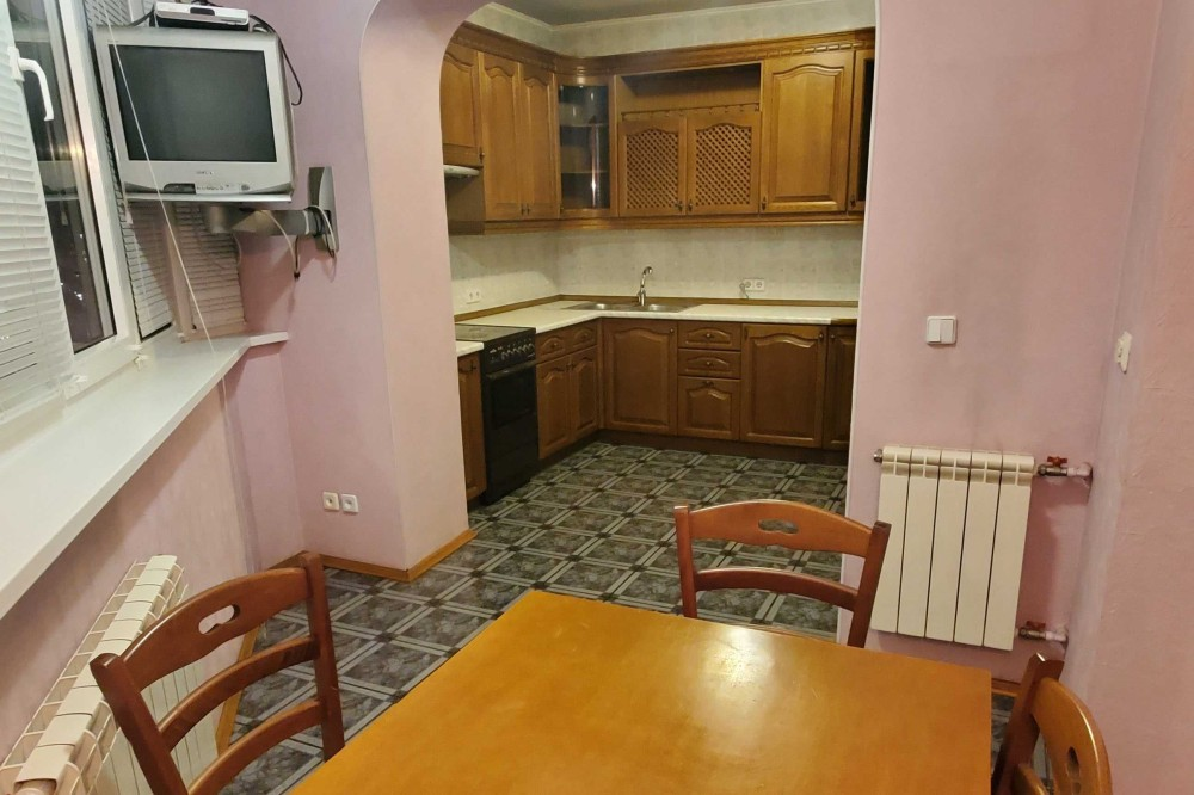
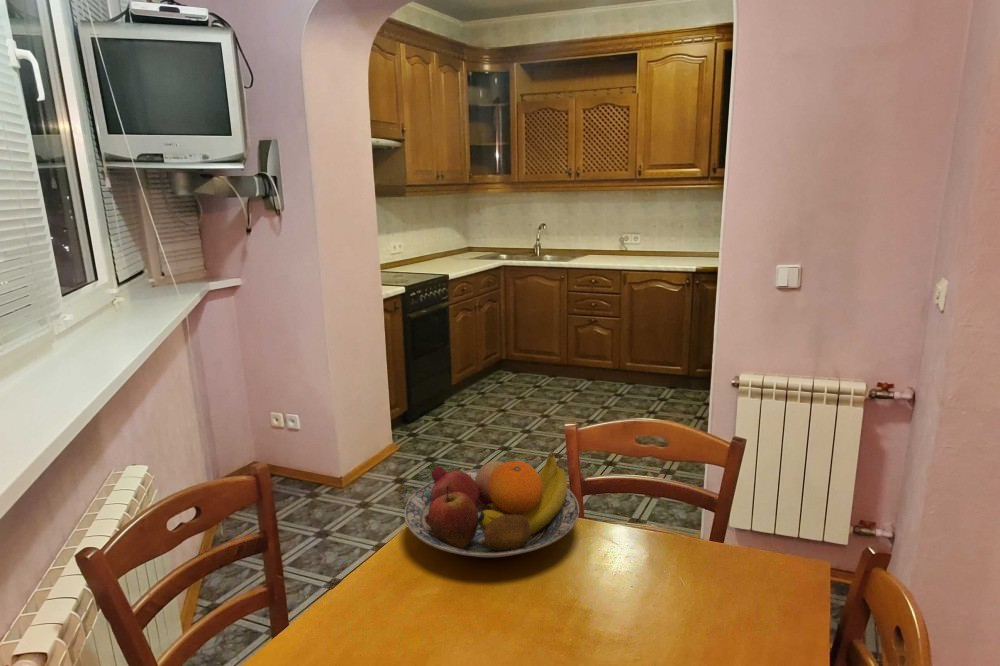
+ fruit bowl (491, 499)
